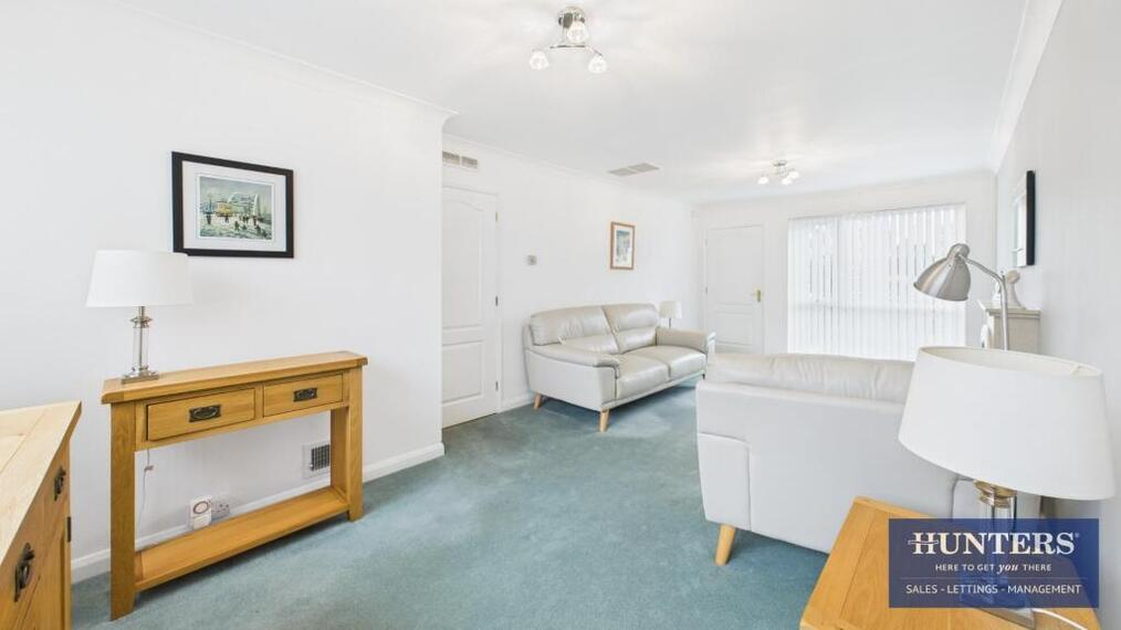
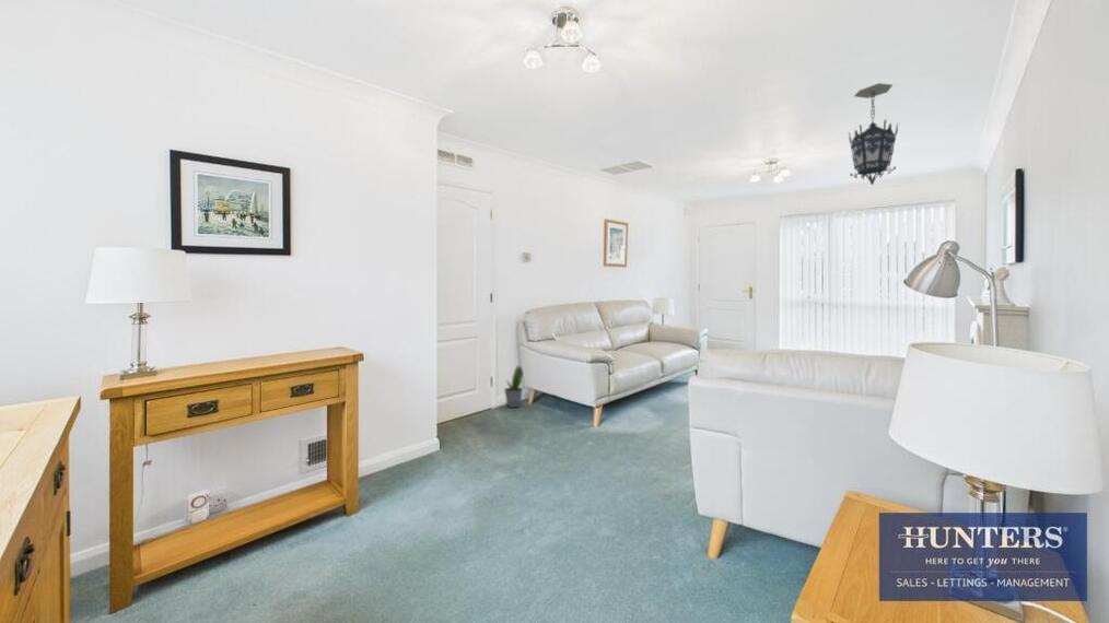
+ potted plant (513, 385)
+ hanging lantern (872, 138)
